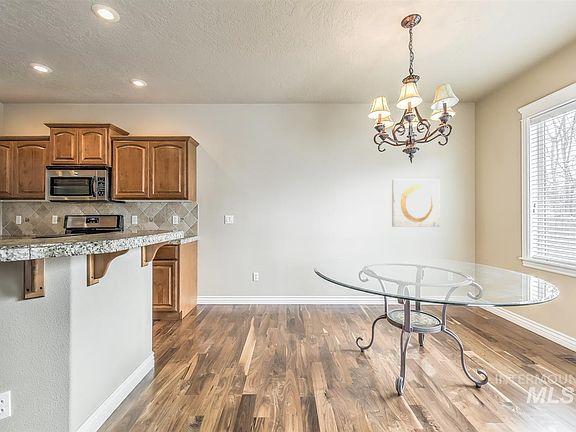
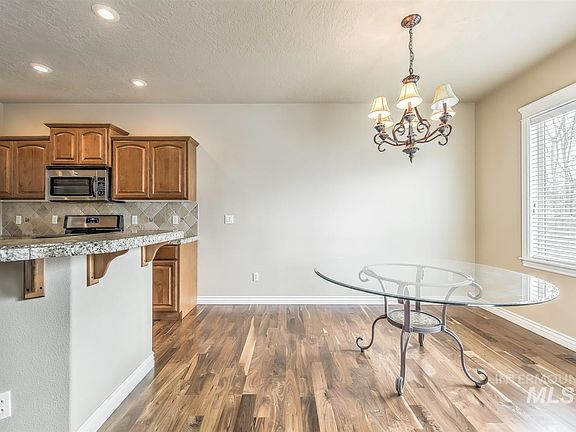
- wall art (415, 203)
